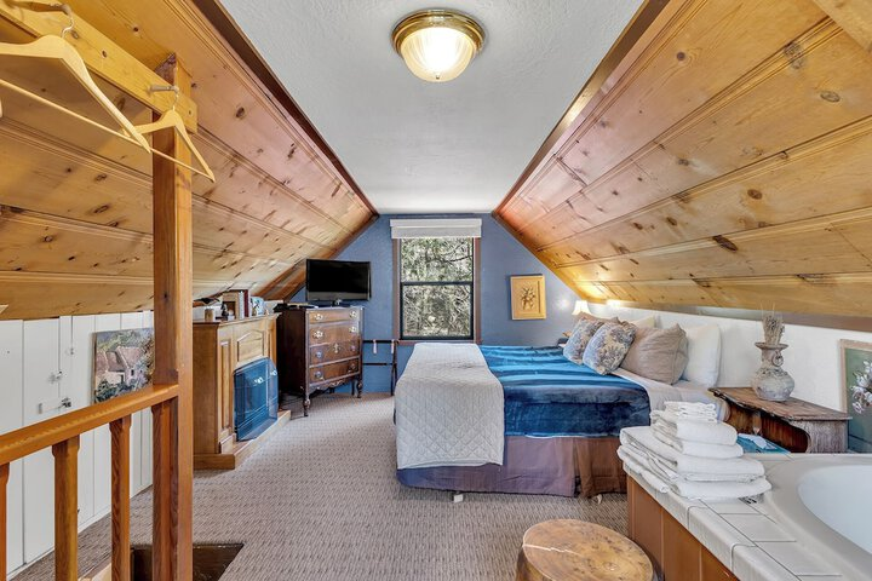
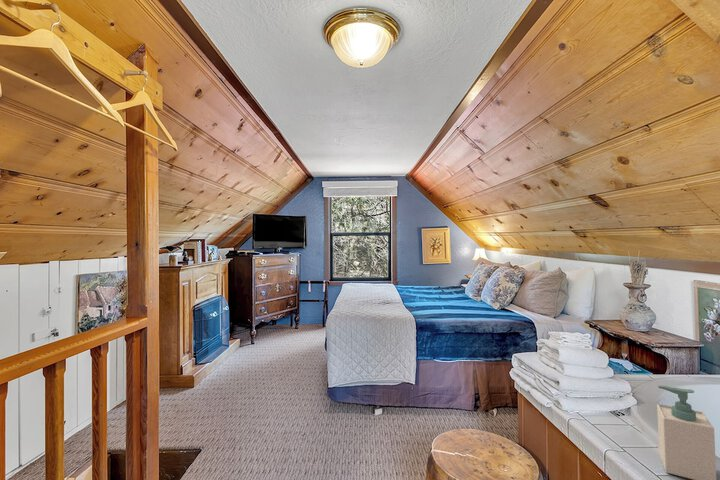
+ soap bottle (683, 428)
